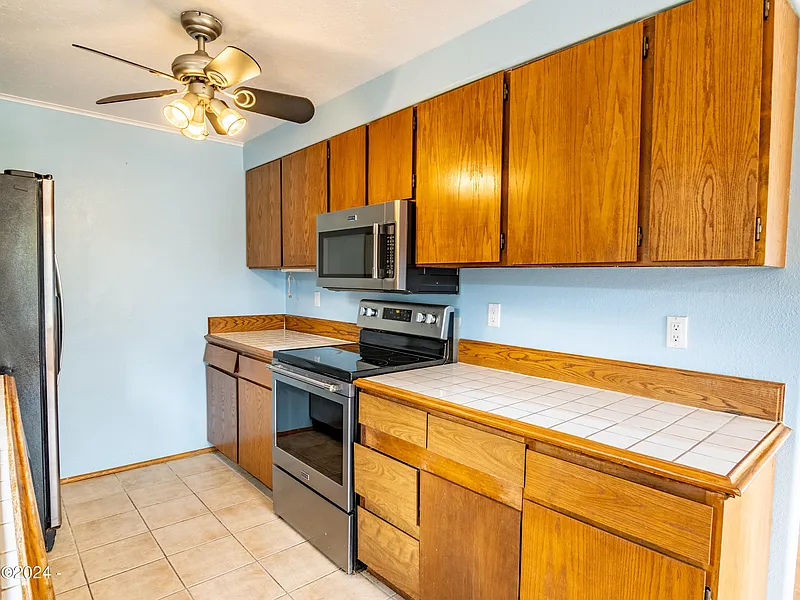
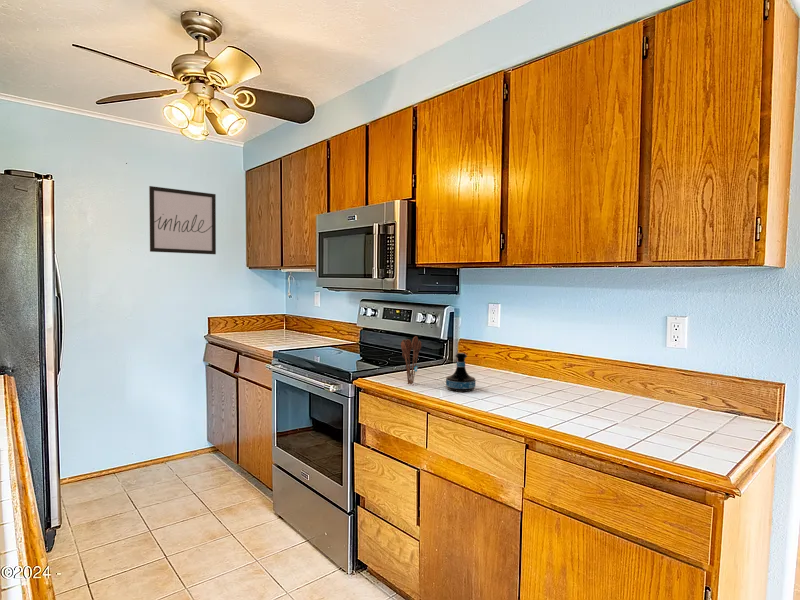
+ wall art (184, 221)
+ utensil holder (409, 359)
+ tequila bottle (460, 371)
